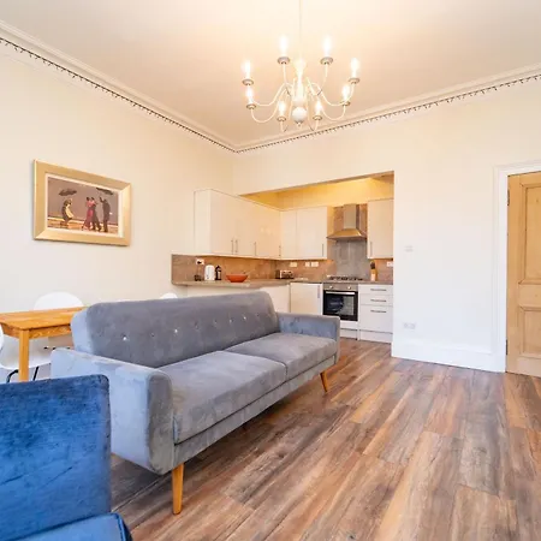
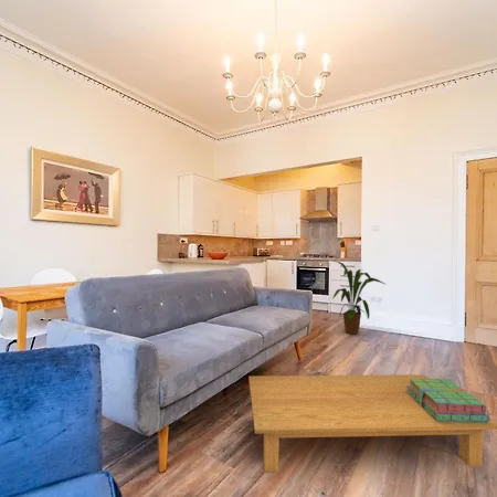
+ coffee table (355, 416)
+ house plant (358, 297)
+ stack of books (443, 396)
